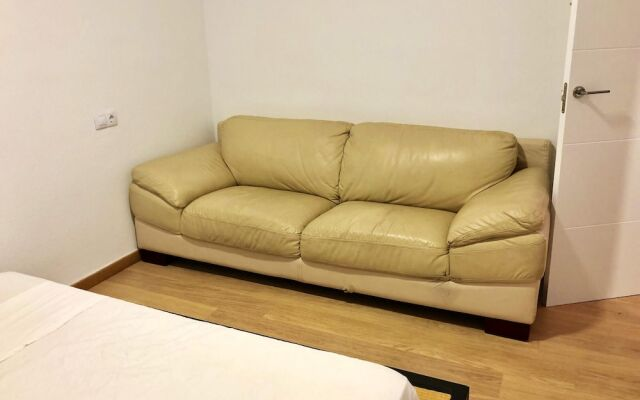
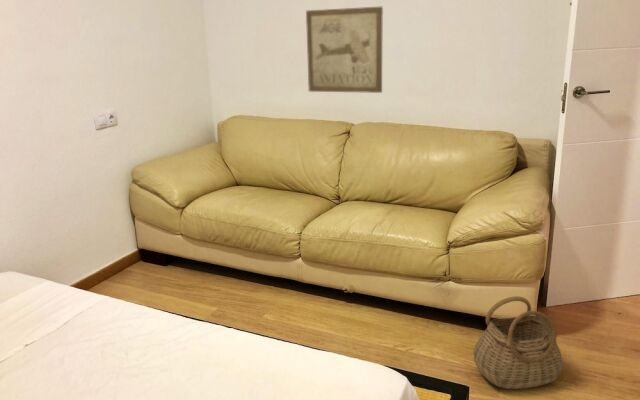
+ basket (518, 340)
+ wall art (343, 51)
